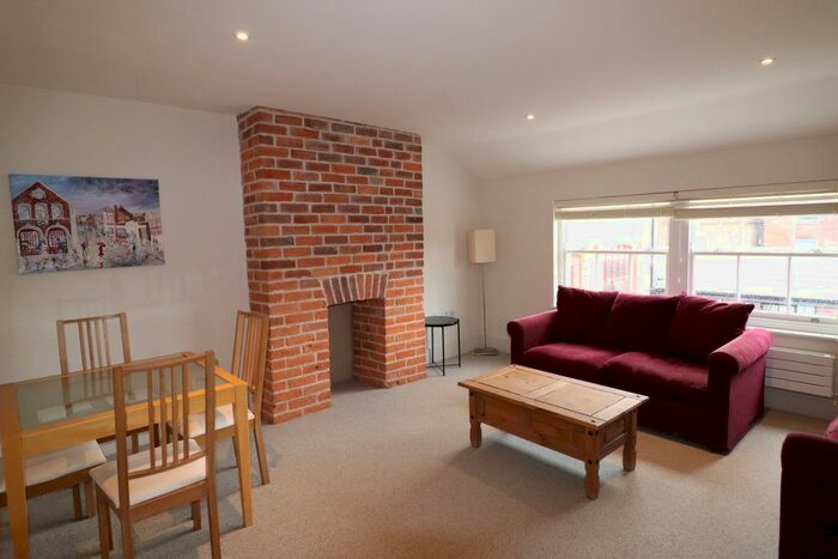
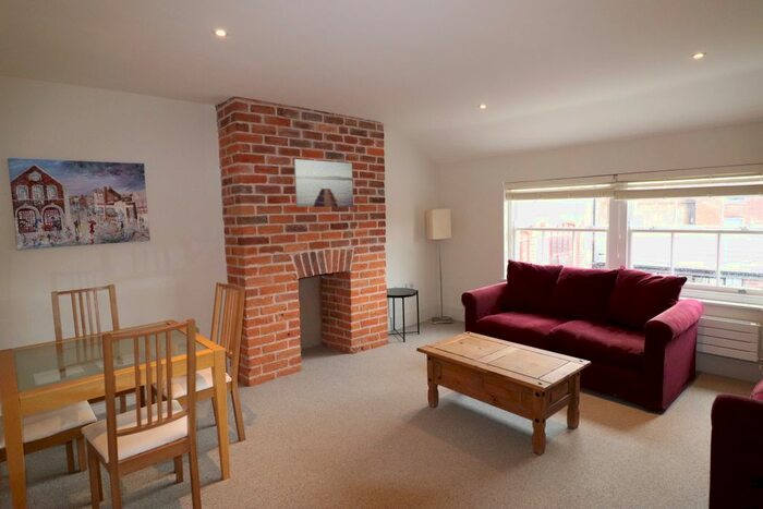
+ wall art (325, 184)
